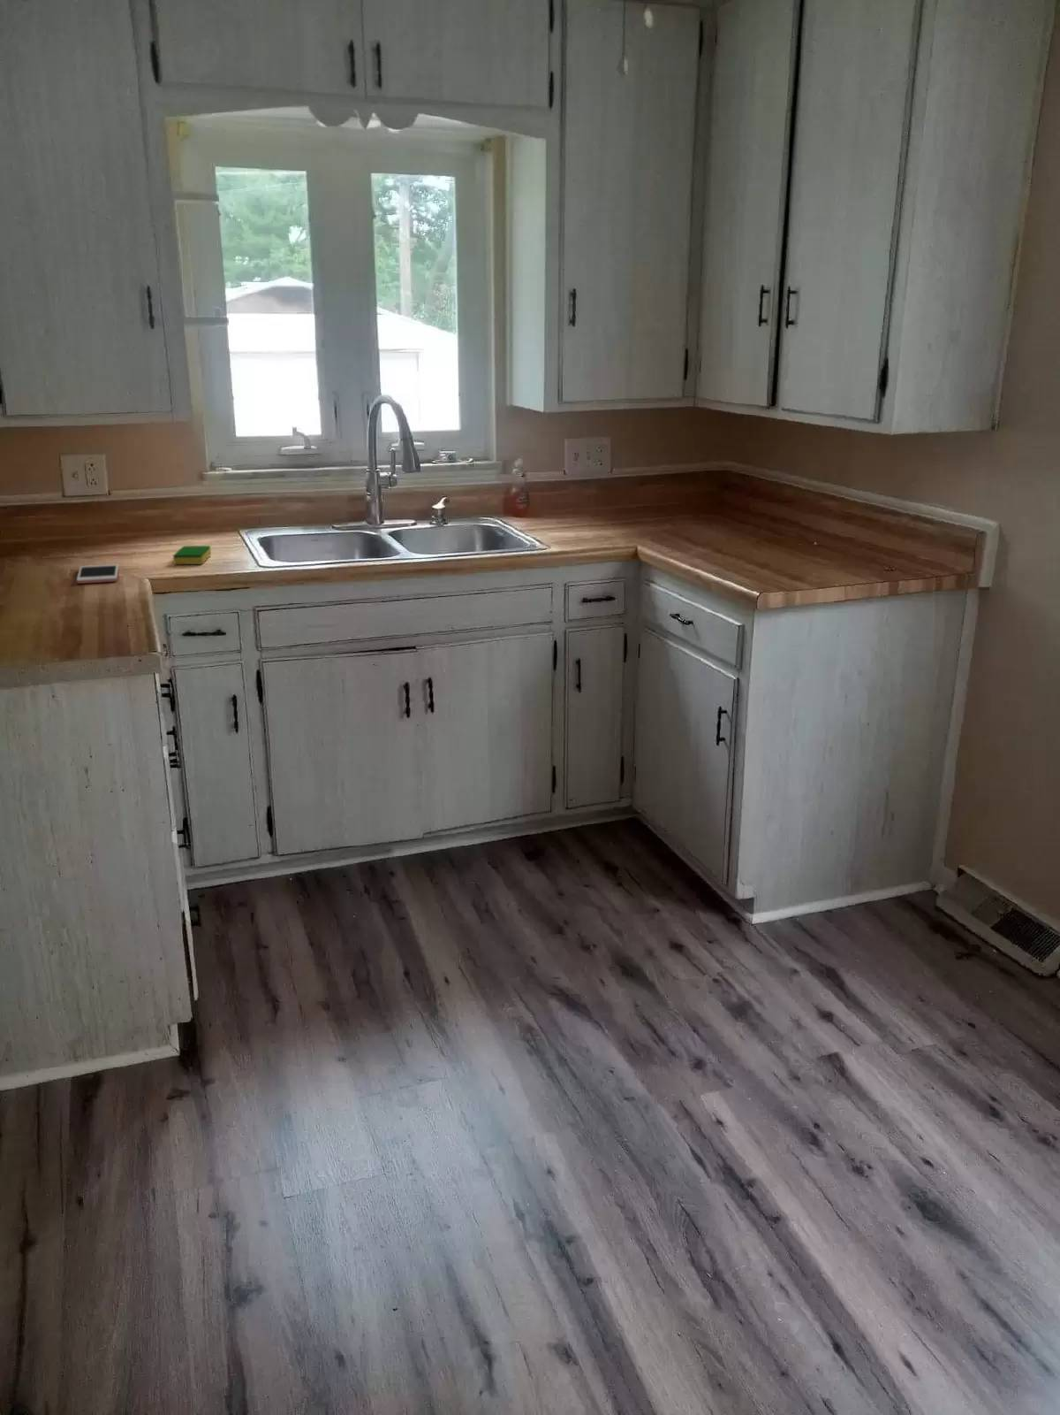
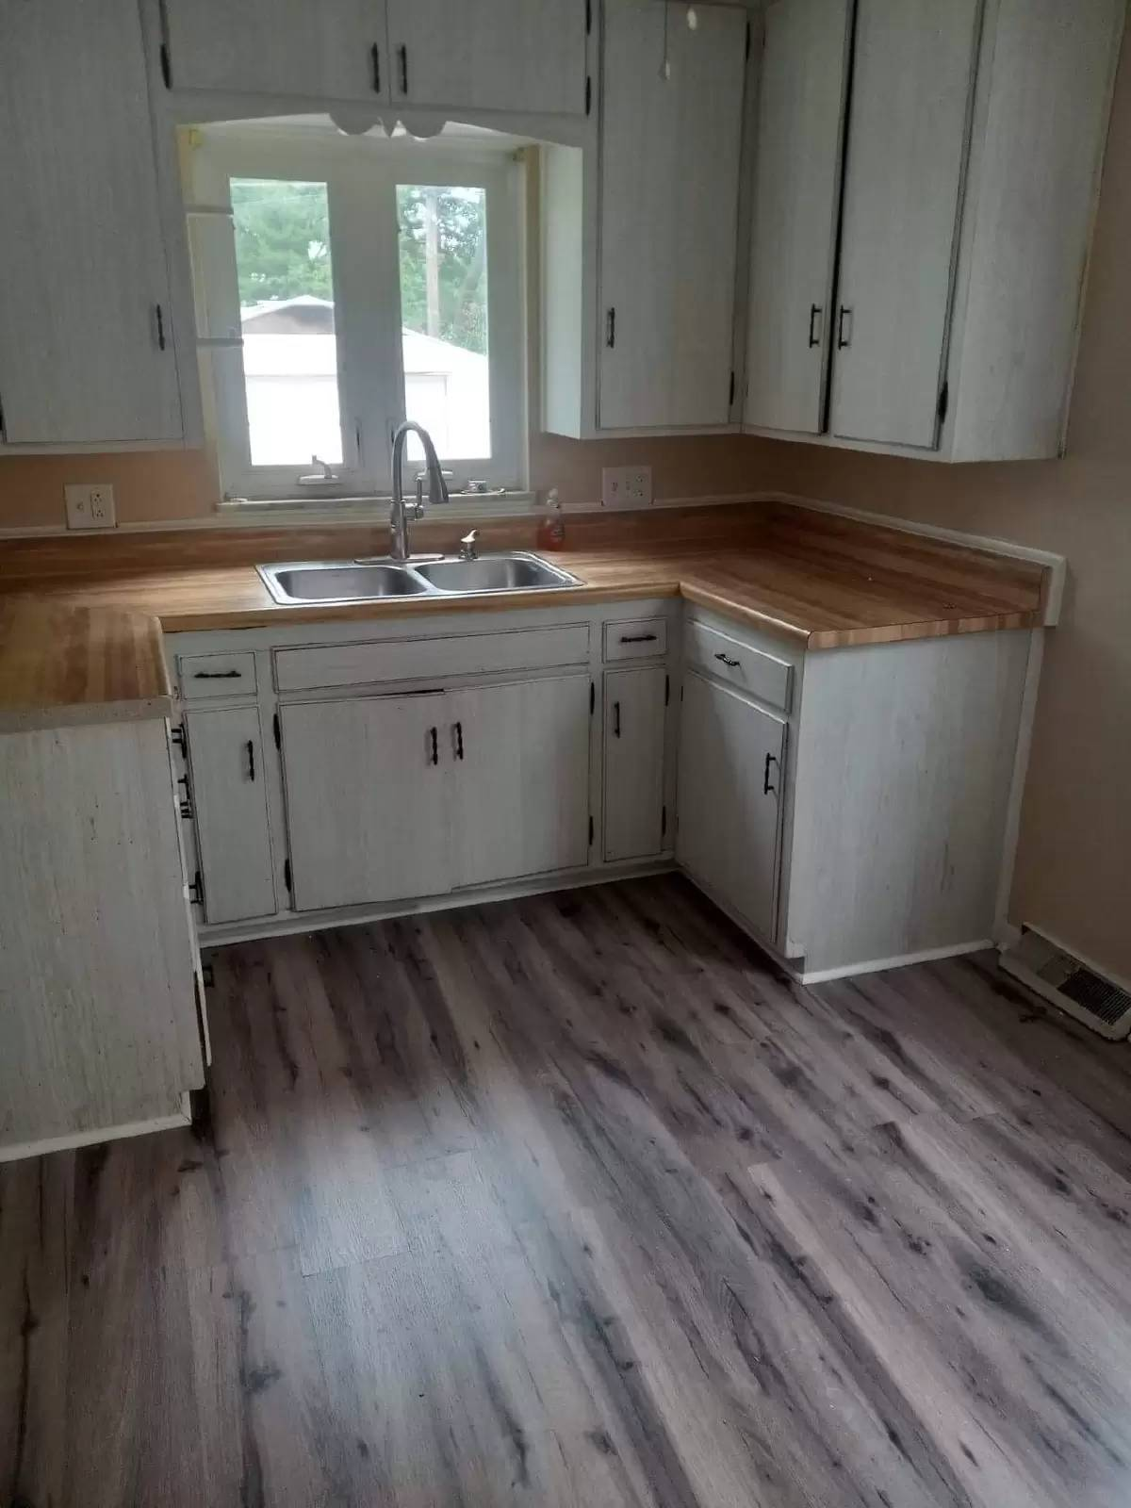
- cell phone (98, 573)
- dish sponge (192, 555)
